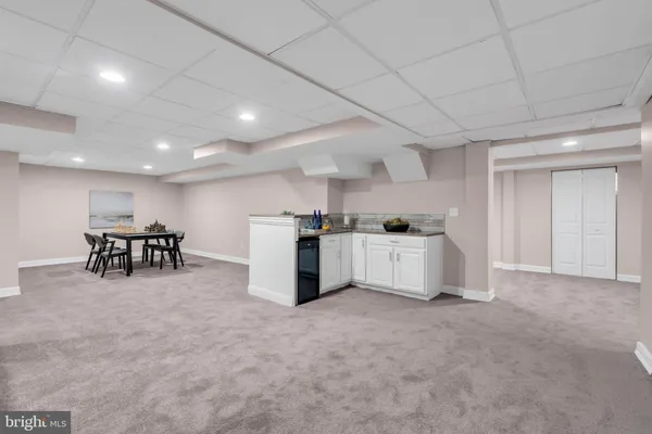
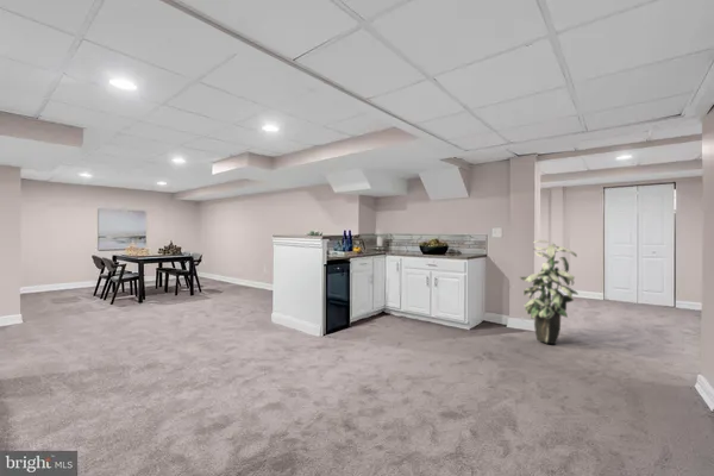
+ indoor plant (546, 290)
